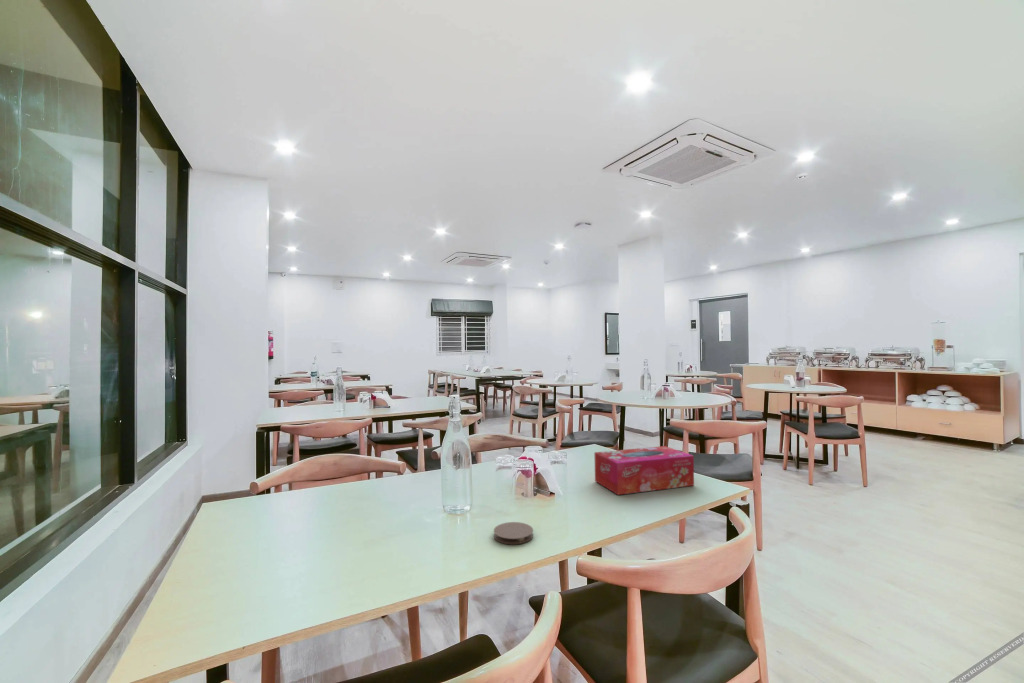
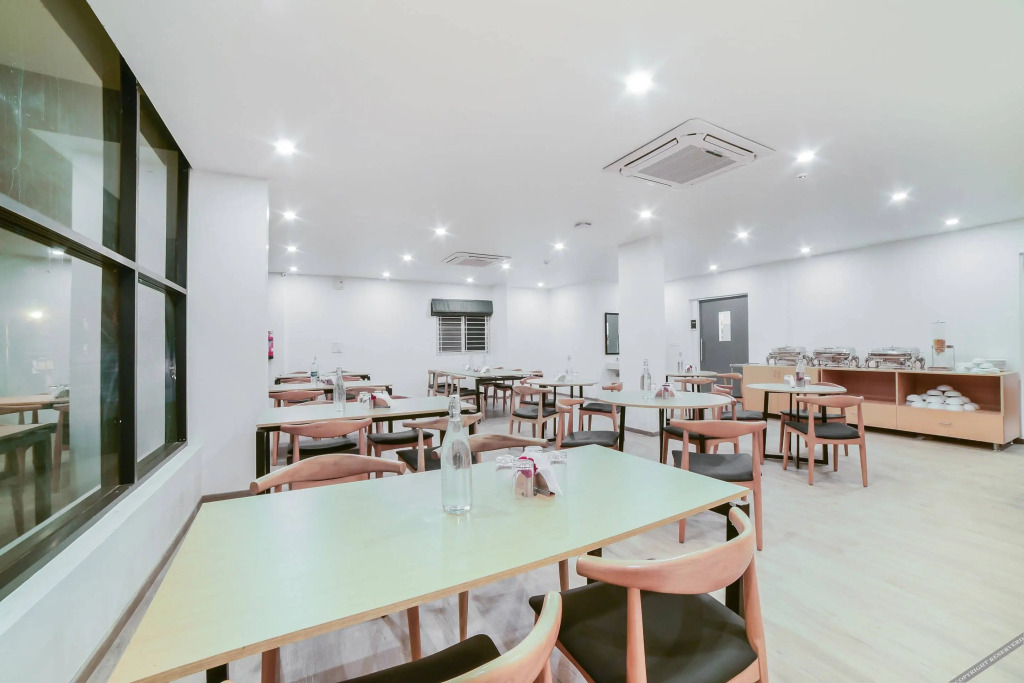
- tissue box (643, 468)
- coaster (513, 532)
